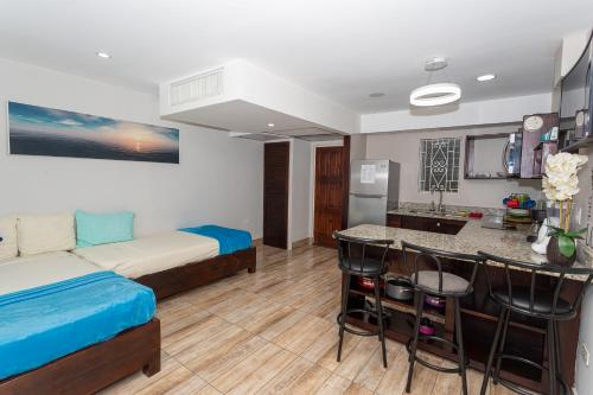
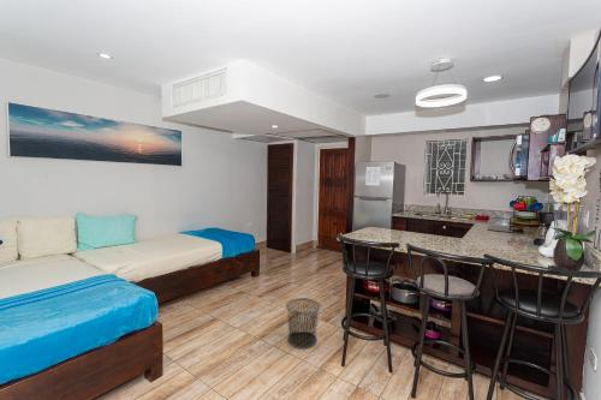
+ waste bin (302, 322)
